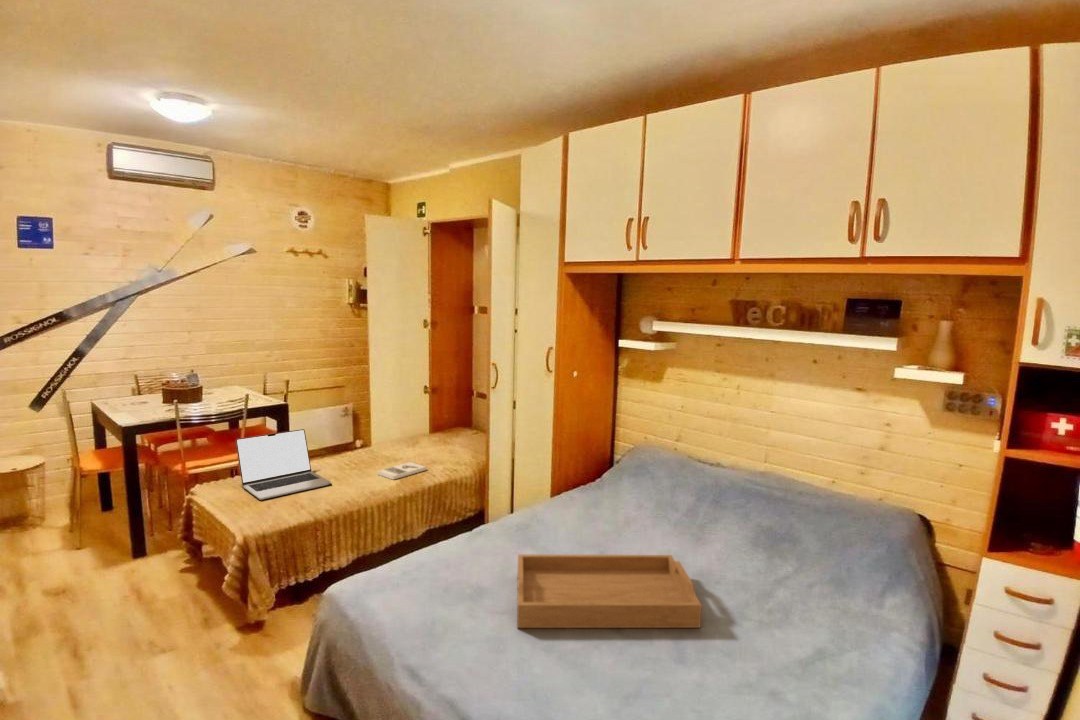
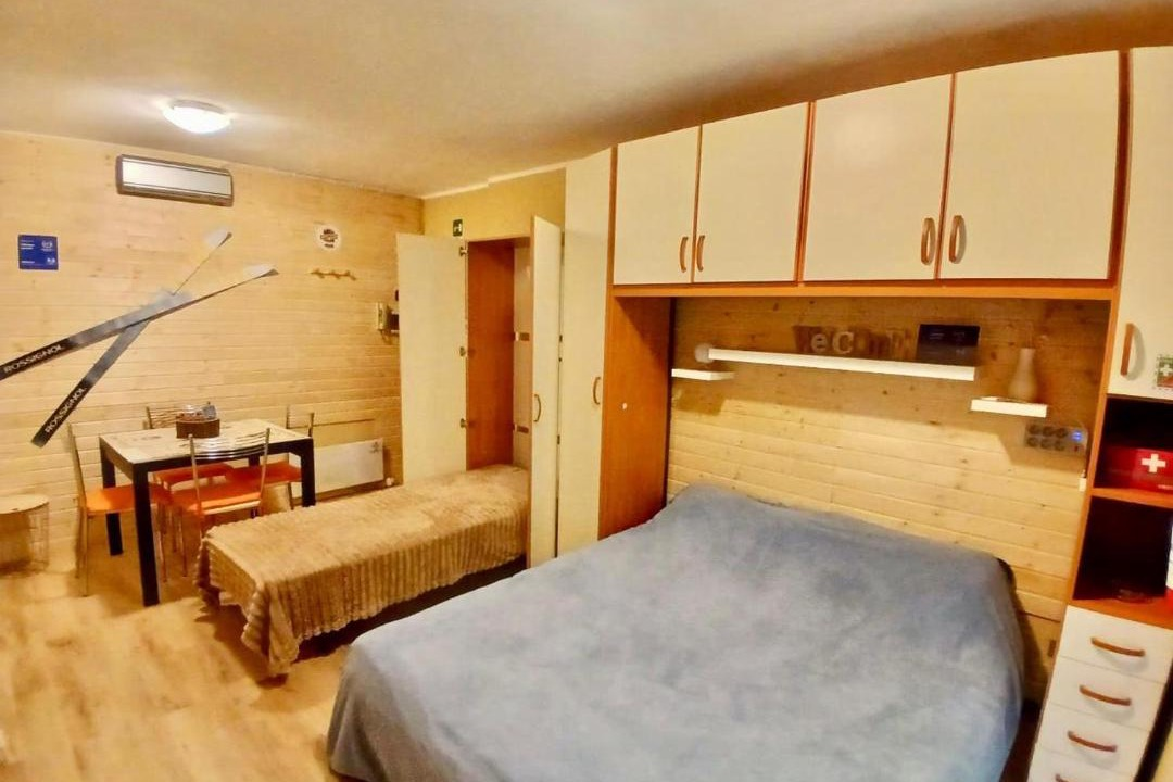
- laptop (283, 462)
- serving tray (601, 584)
- book (402, 470)
